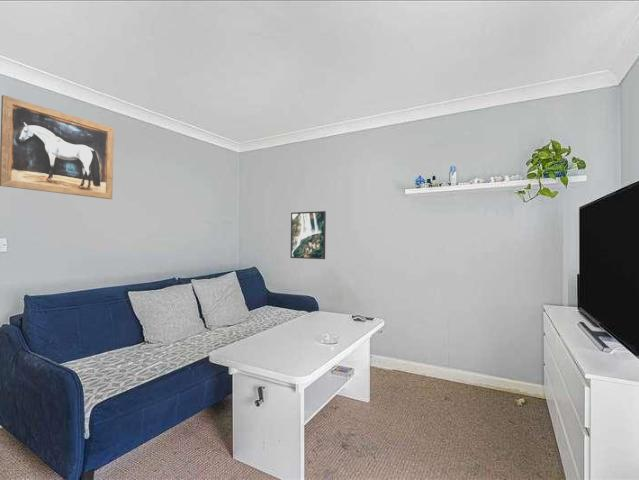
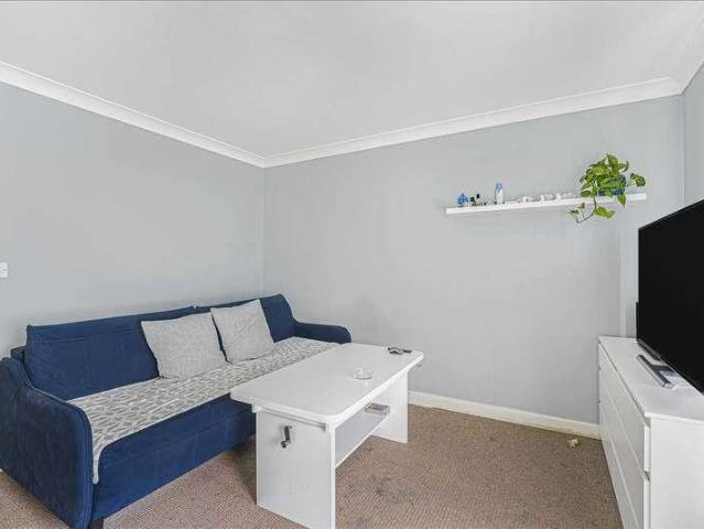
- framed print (307, 235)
- wall art (63, 153)
